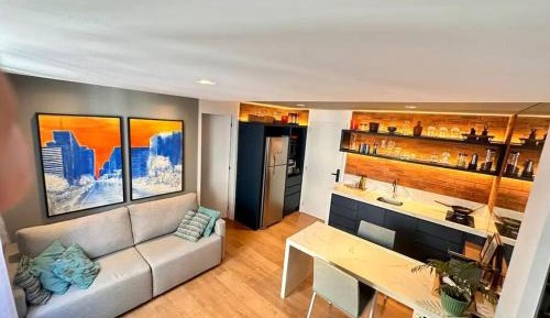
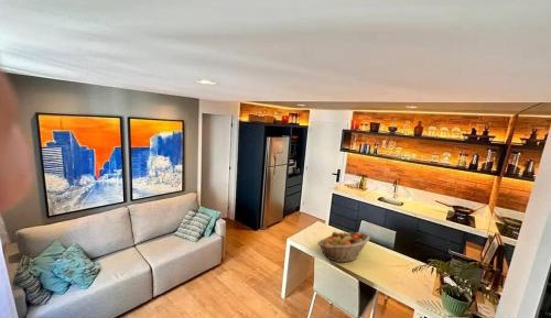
+ fruit basket (343, 243)
